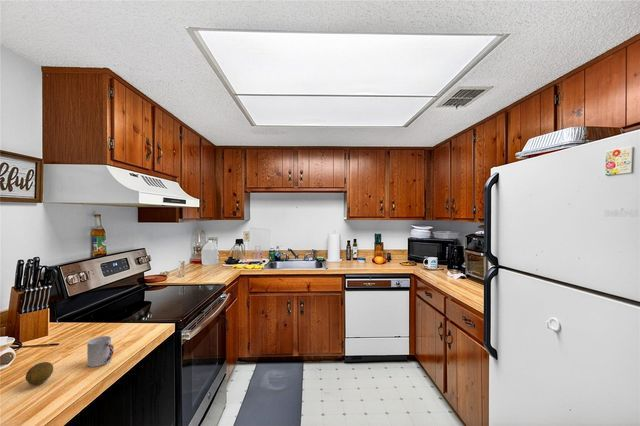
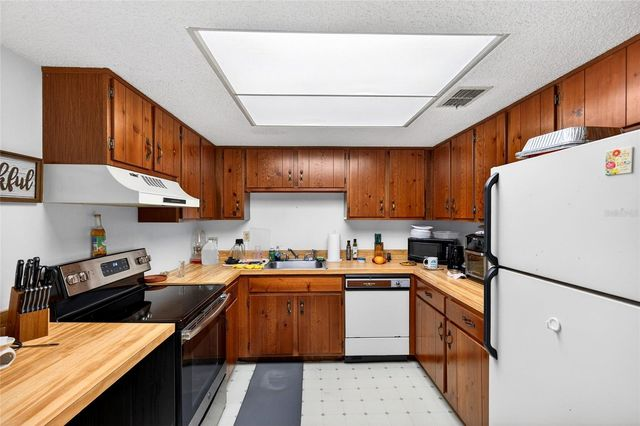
- fruit (39, 373)
- cup (102, 351)
